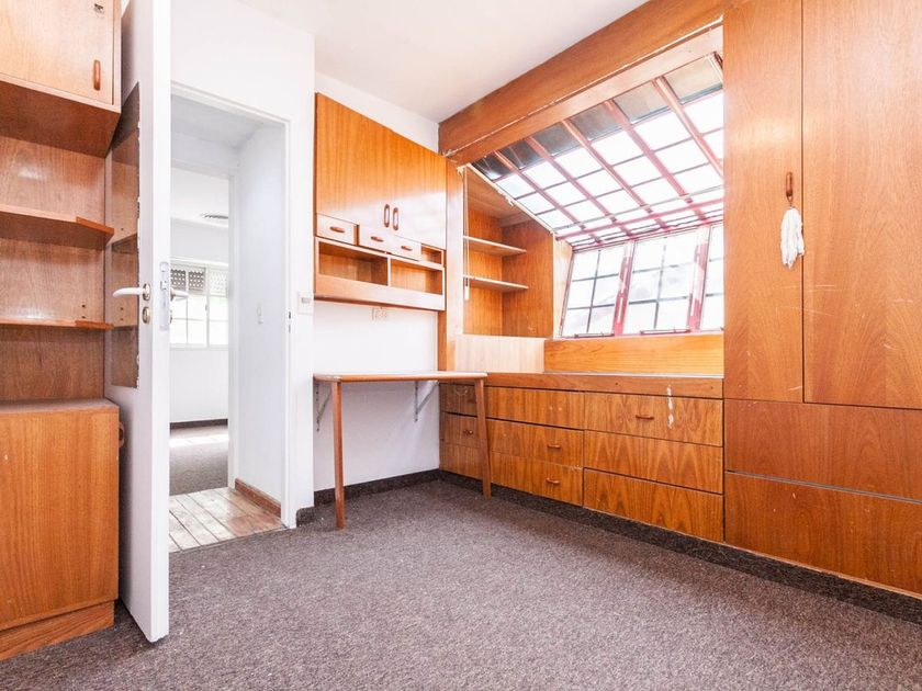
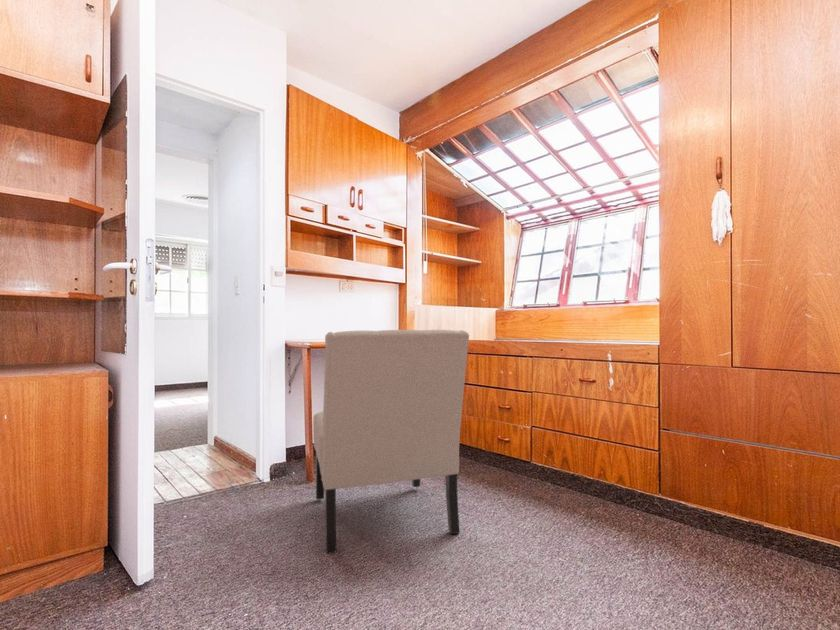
+ chair (383, 423)
